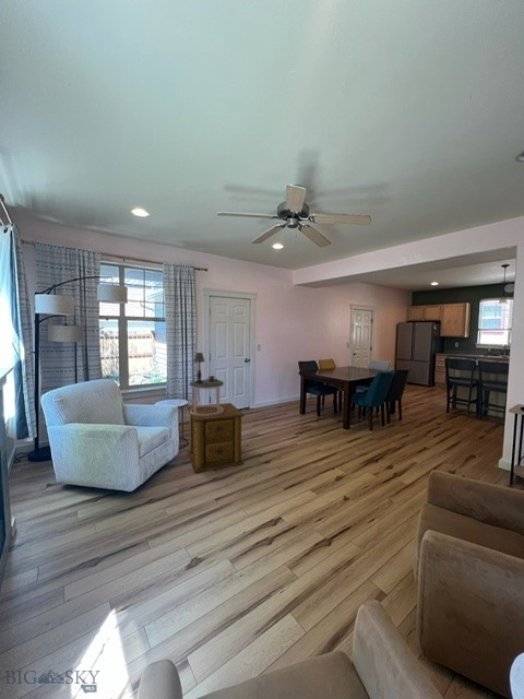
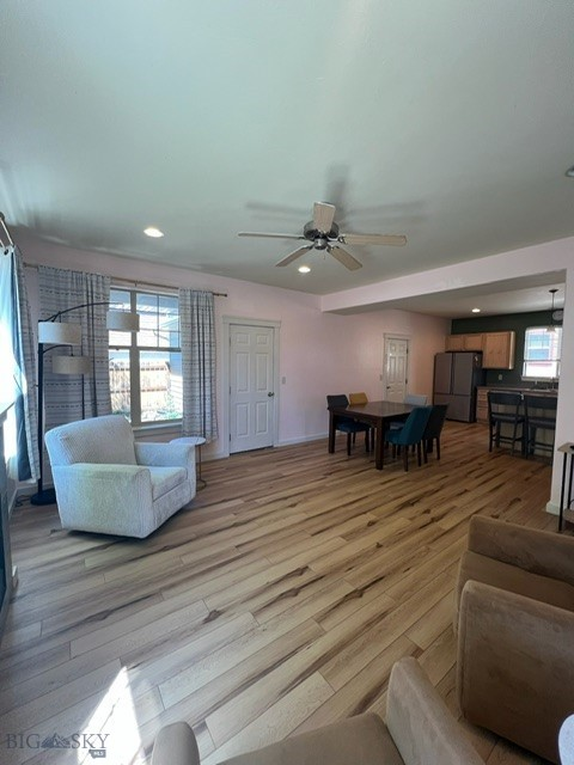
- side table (206, 381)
- side table (214, 434)
